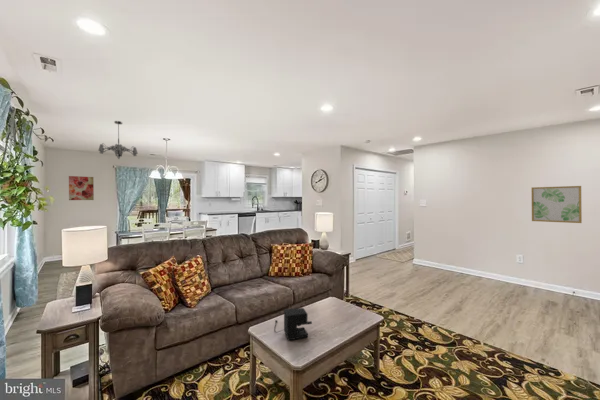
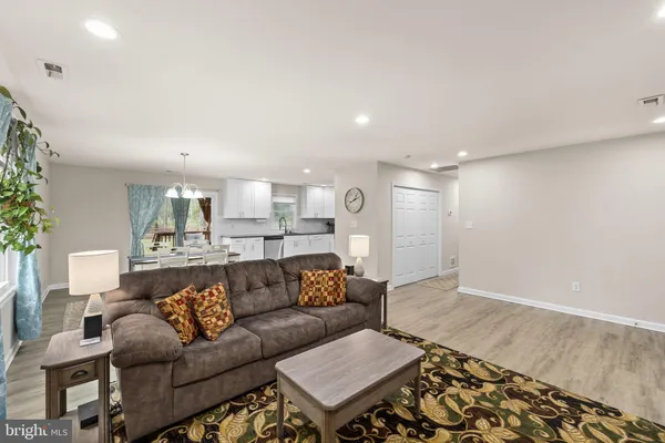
- wall art (81, 188)
- wall art (555, 204)
- chandelier (118, 140)
- coffee maker (291, 317)
